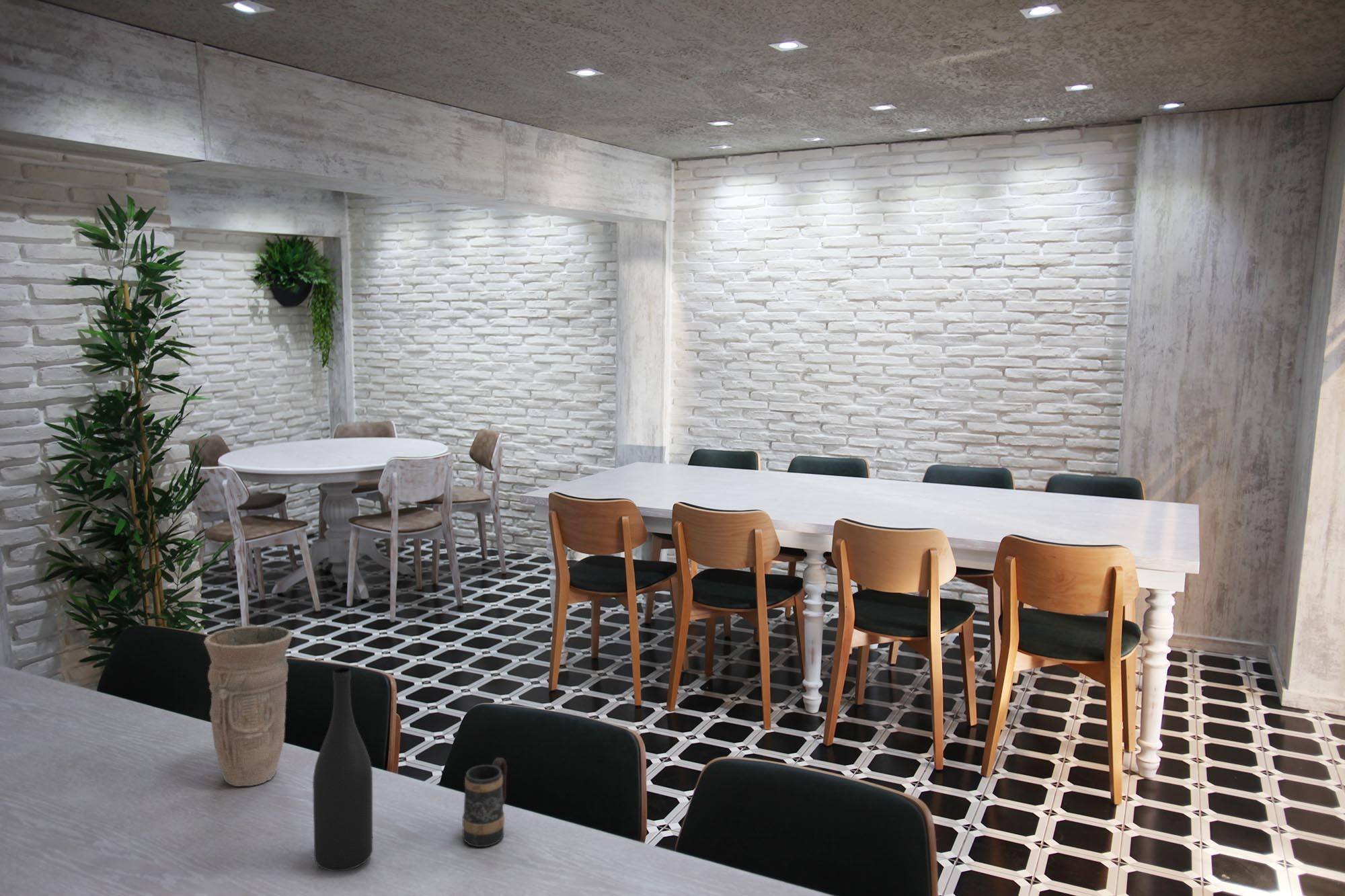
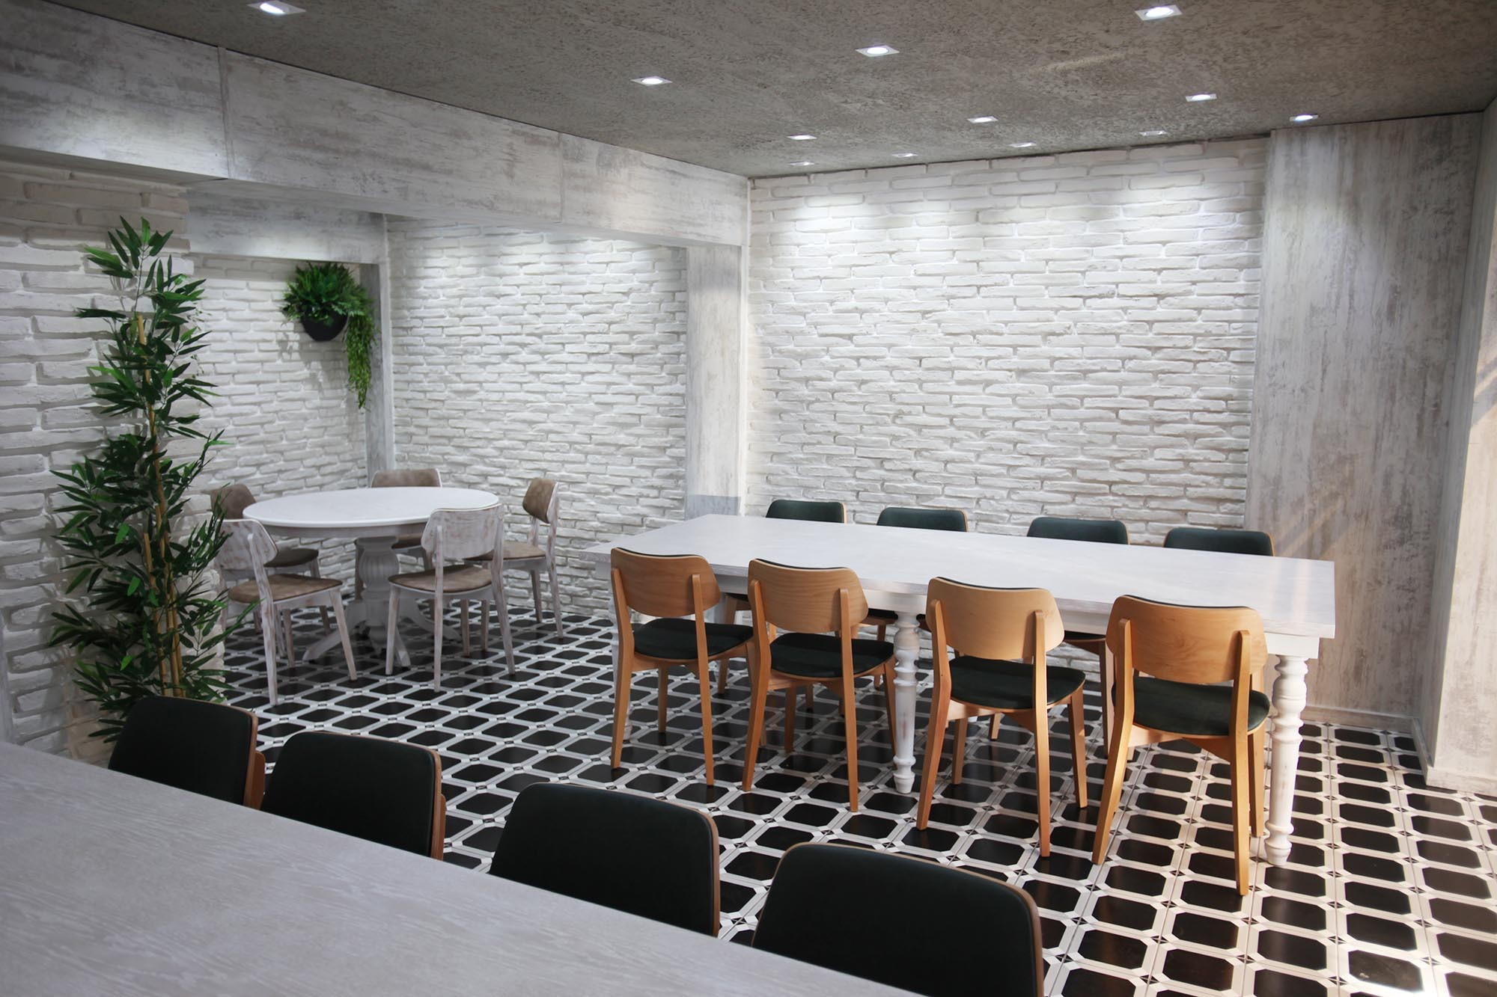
- vase (250, 705)
- mug (488, 800)
- wine bottle (342, 767)
